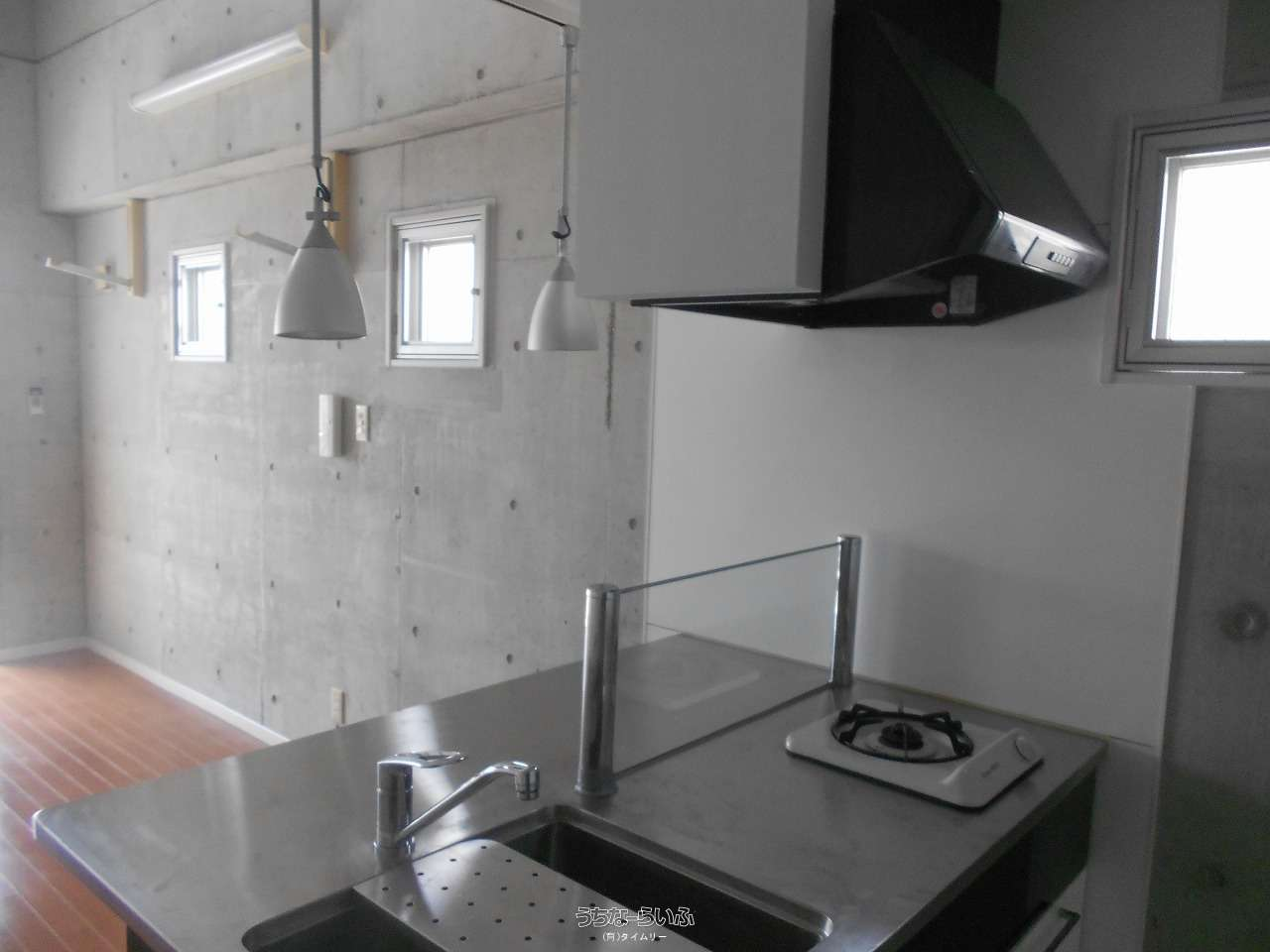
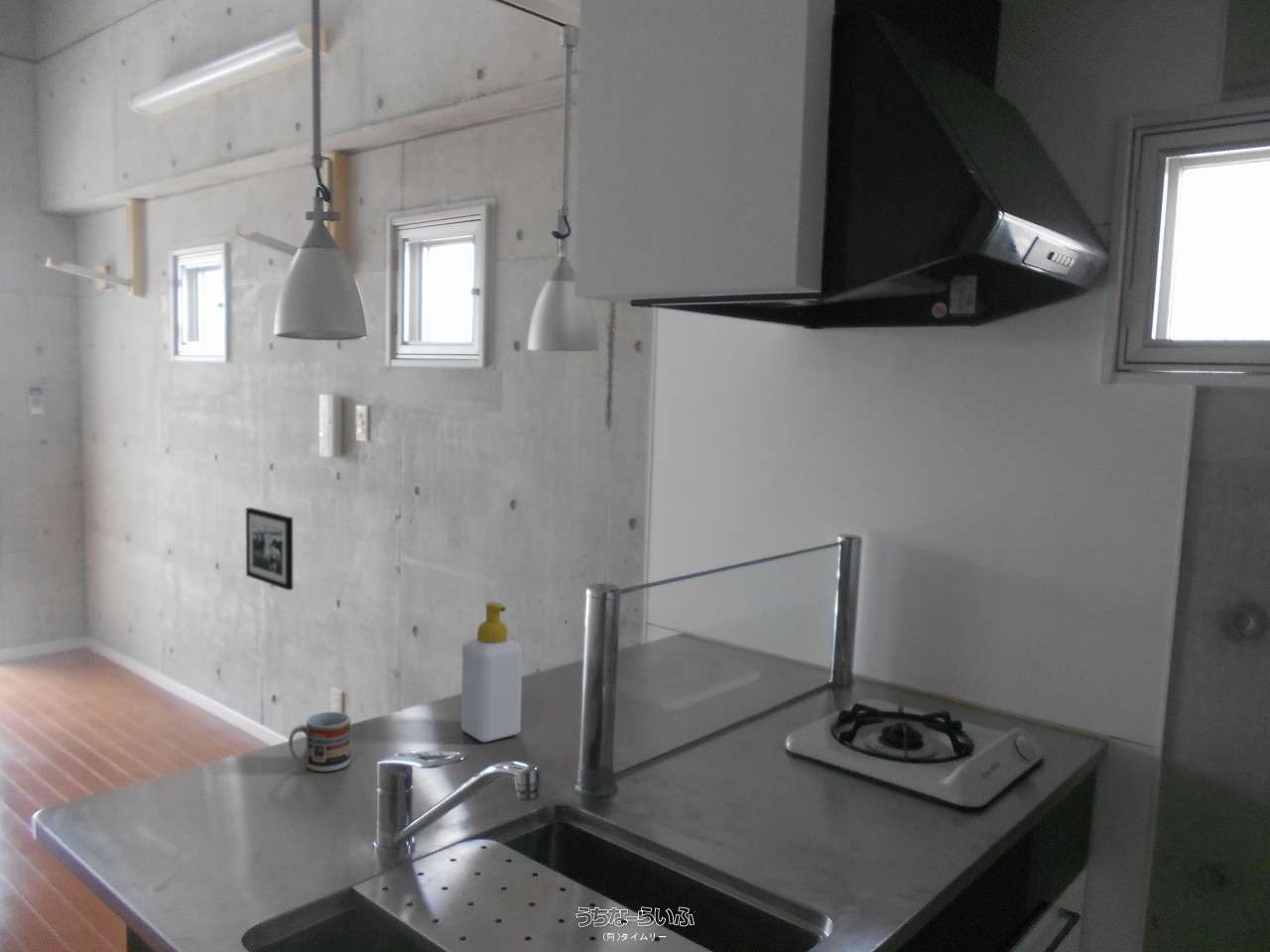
+ cup (319, 742)
+ soap bottle (491, 668)
+ picture frame (268, 547)
